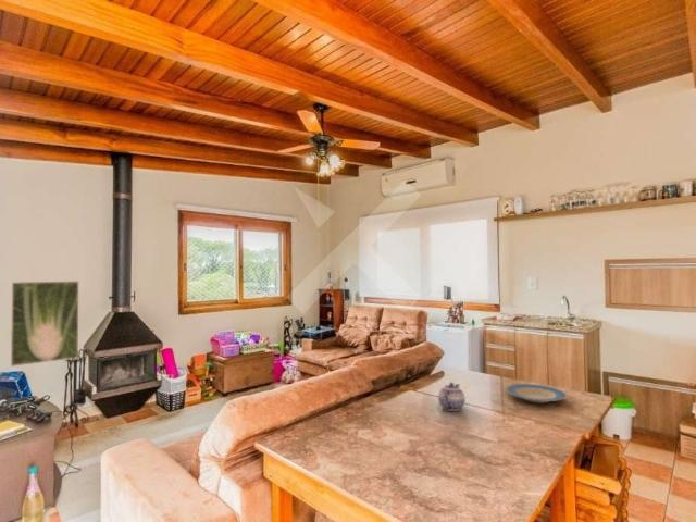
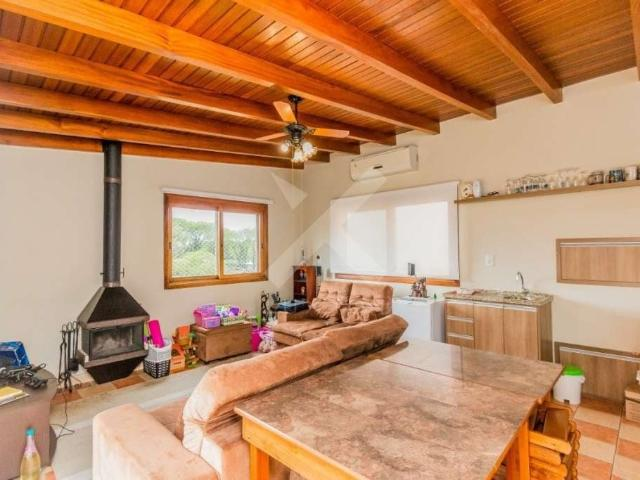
- teapot (451, 395)
- plate (535, 395)
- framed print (46, 321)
